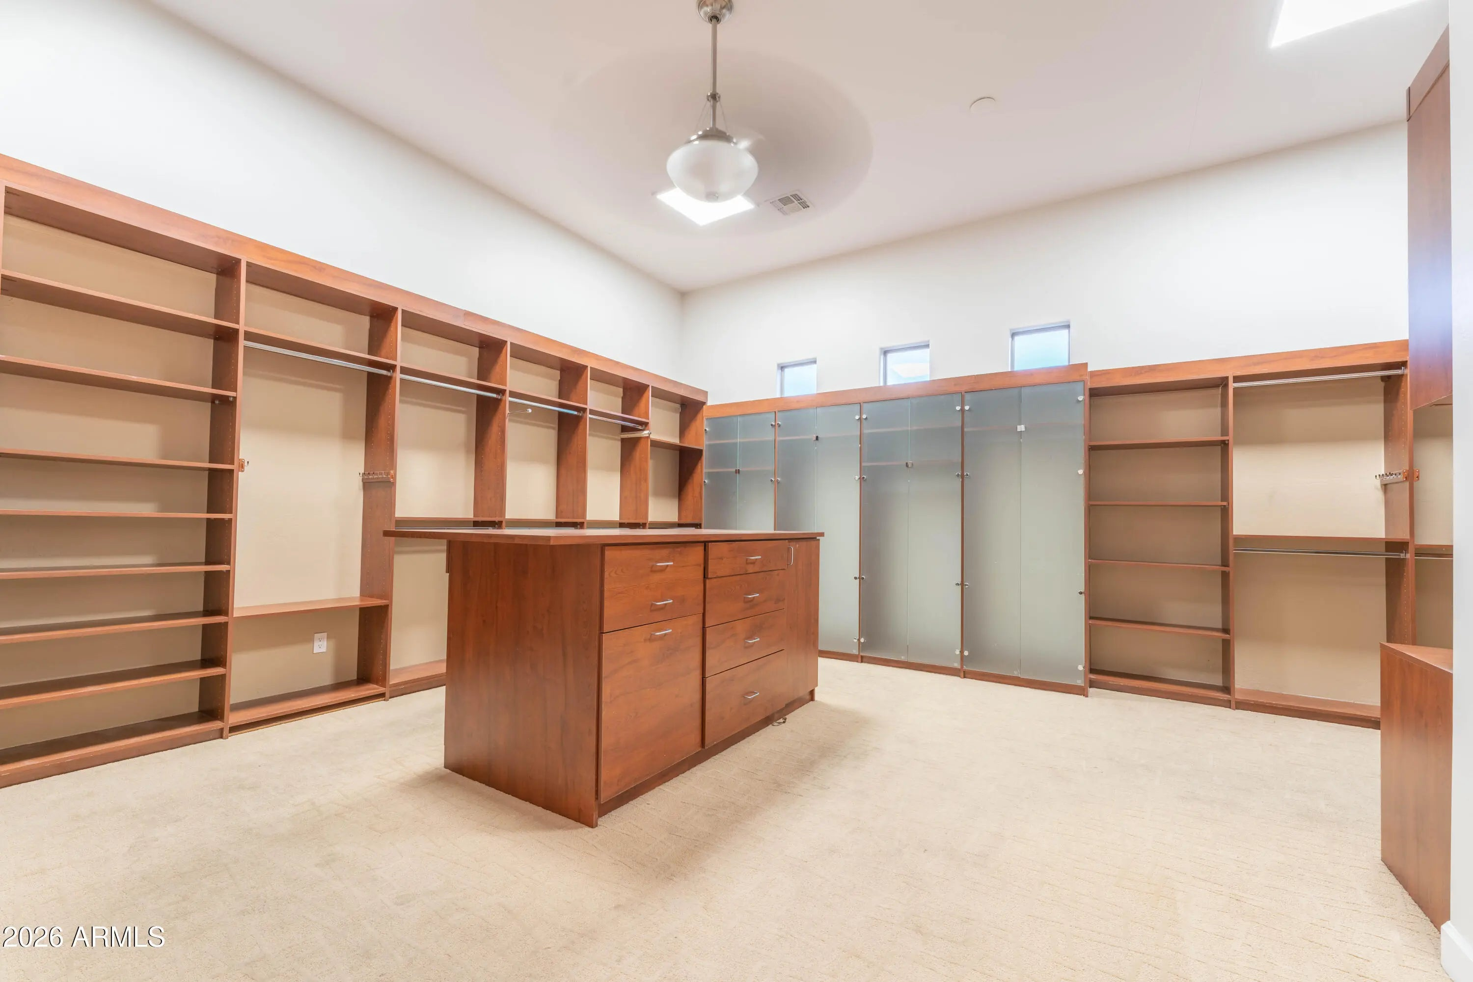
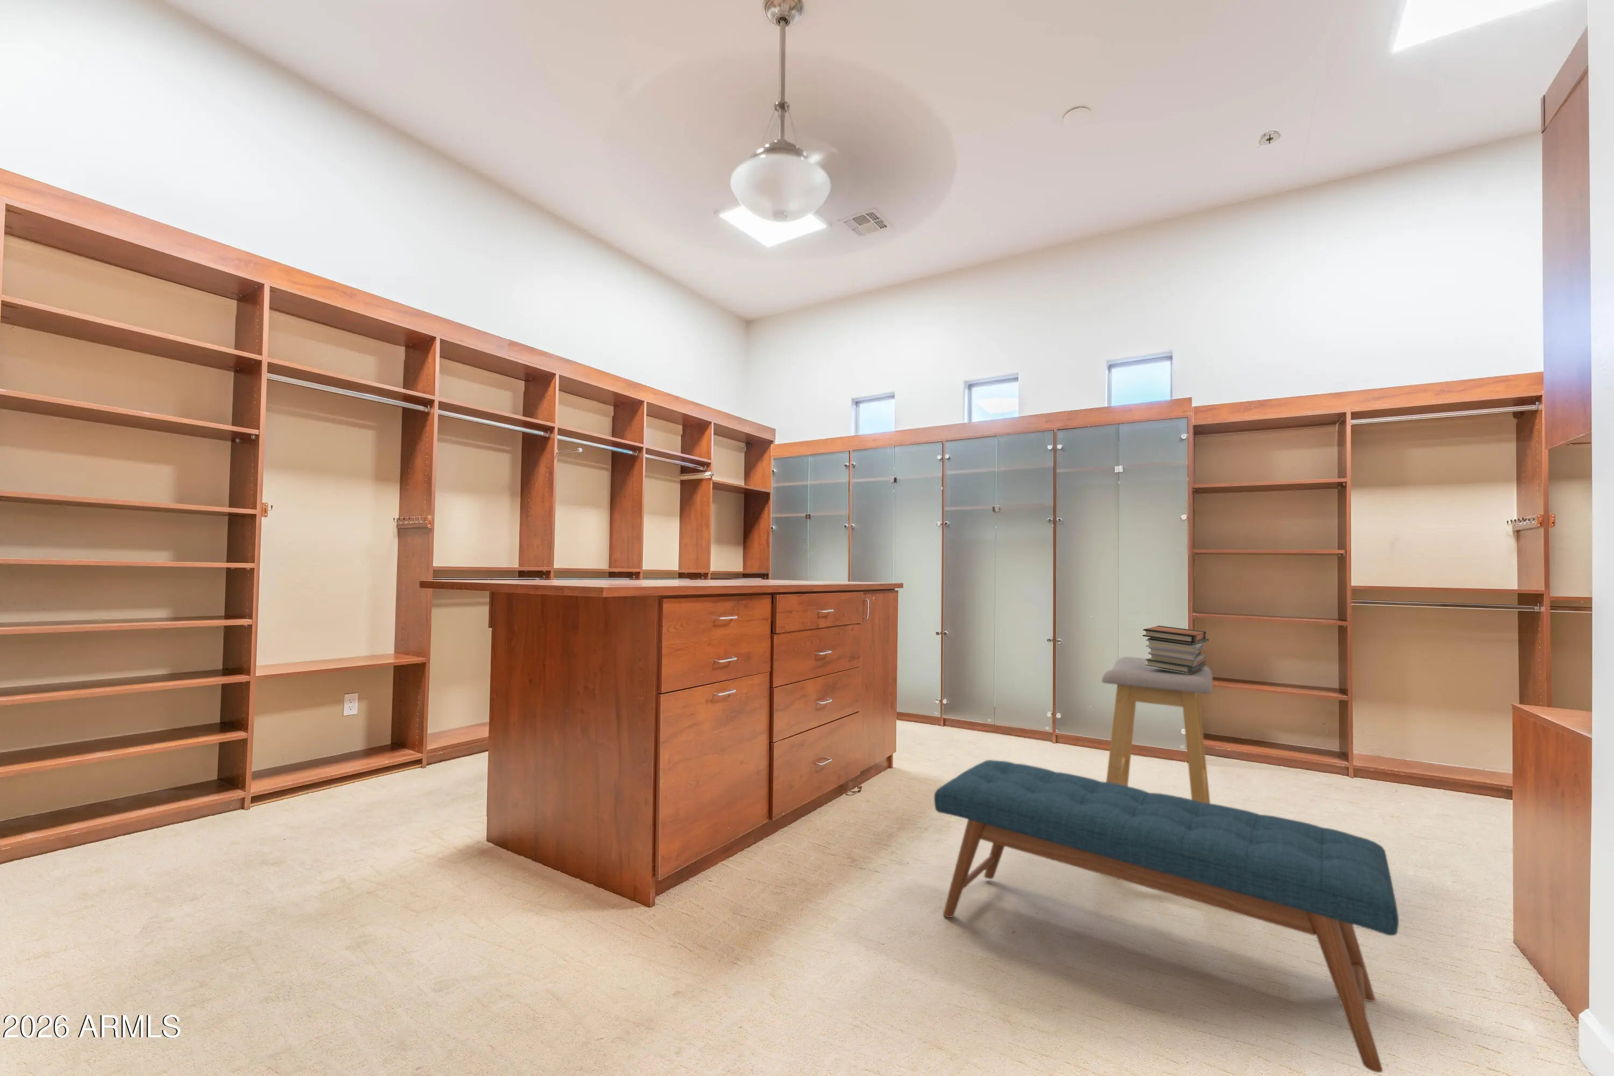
+ book stack (1174, 648)
+ bench (1137, 877)
+ smoke detector (1268, 137)
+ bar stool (1130, 759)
